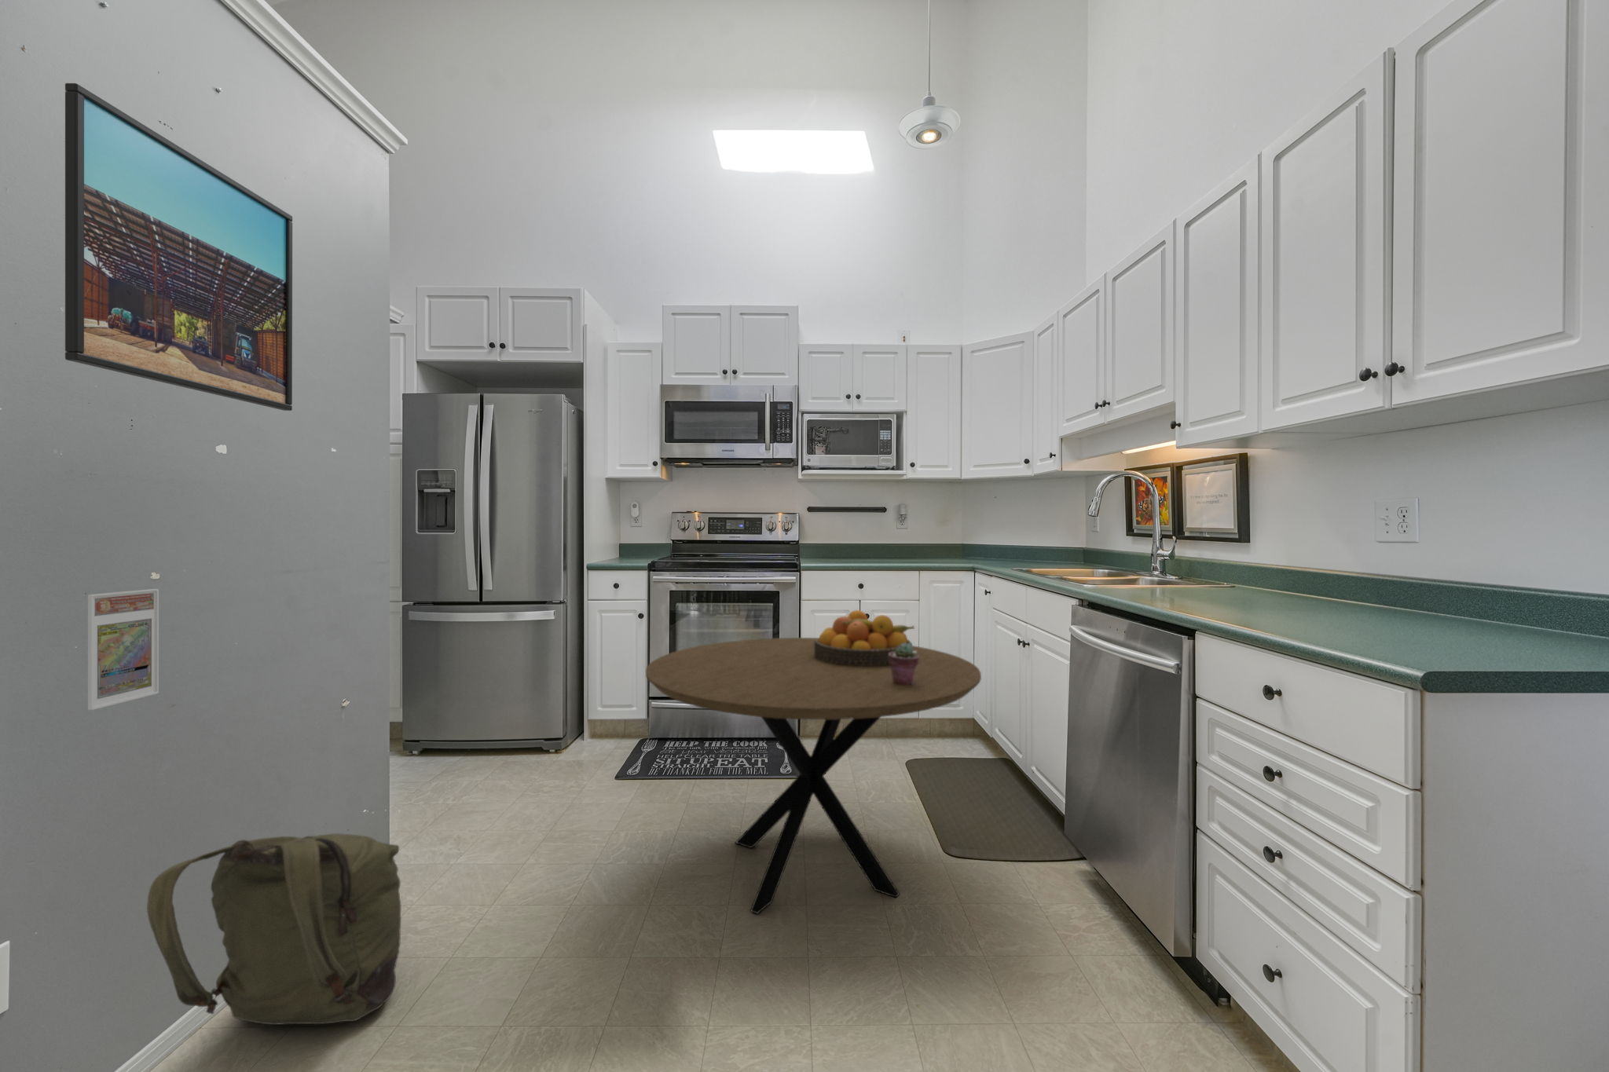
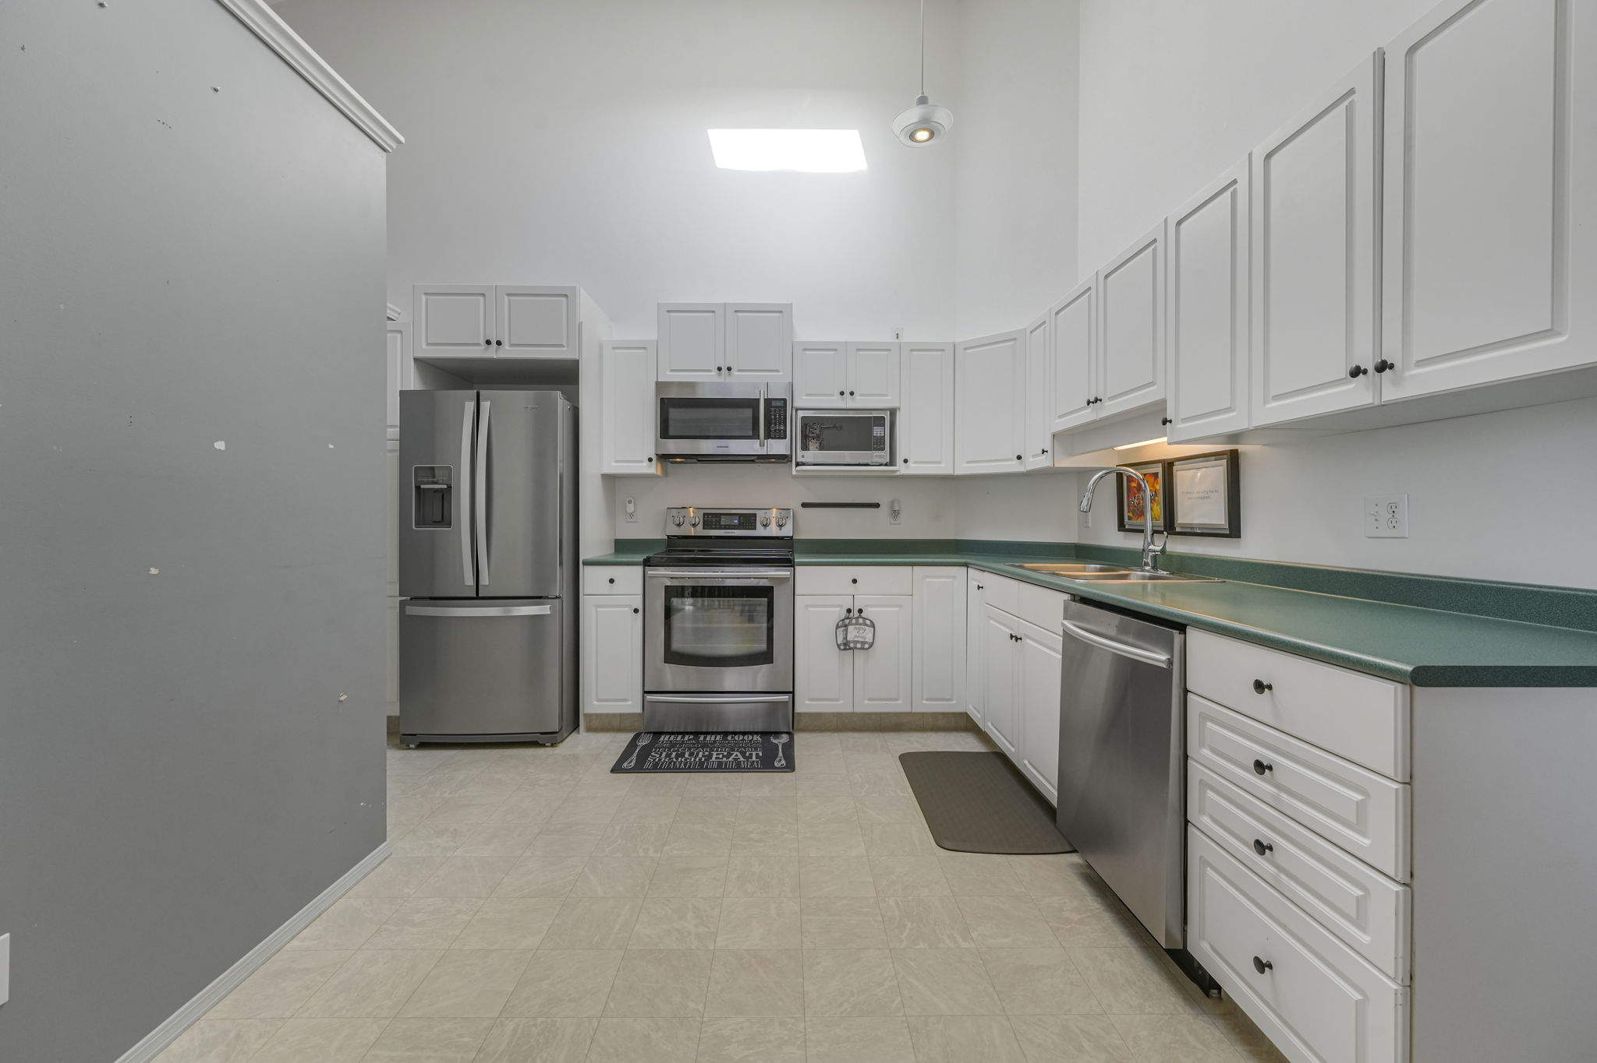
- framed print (197, 275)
- potted succulent (903, 662)
- fruit bowl (863, 634)
- dining table (811, 765)
- trading card display case (124, 646)
- backpack (292, 921)
